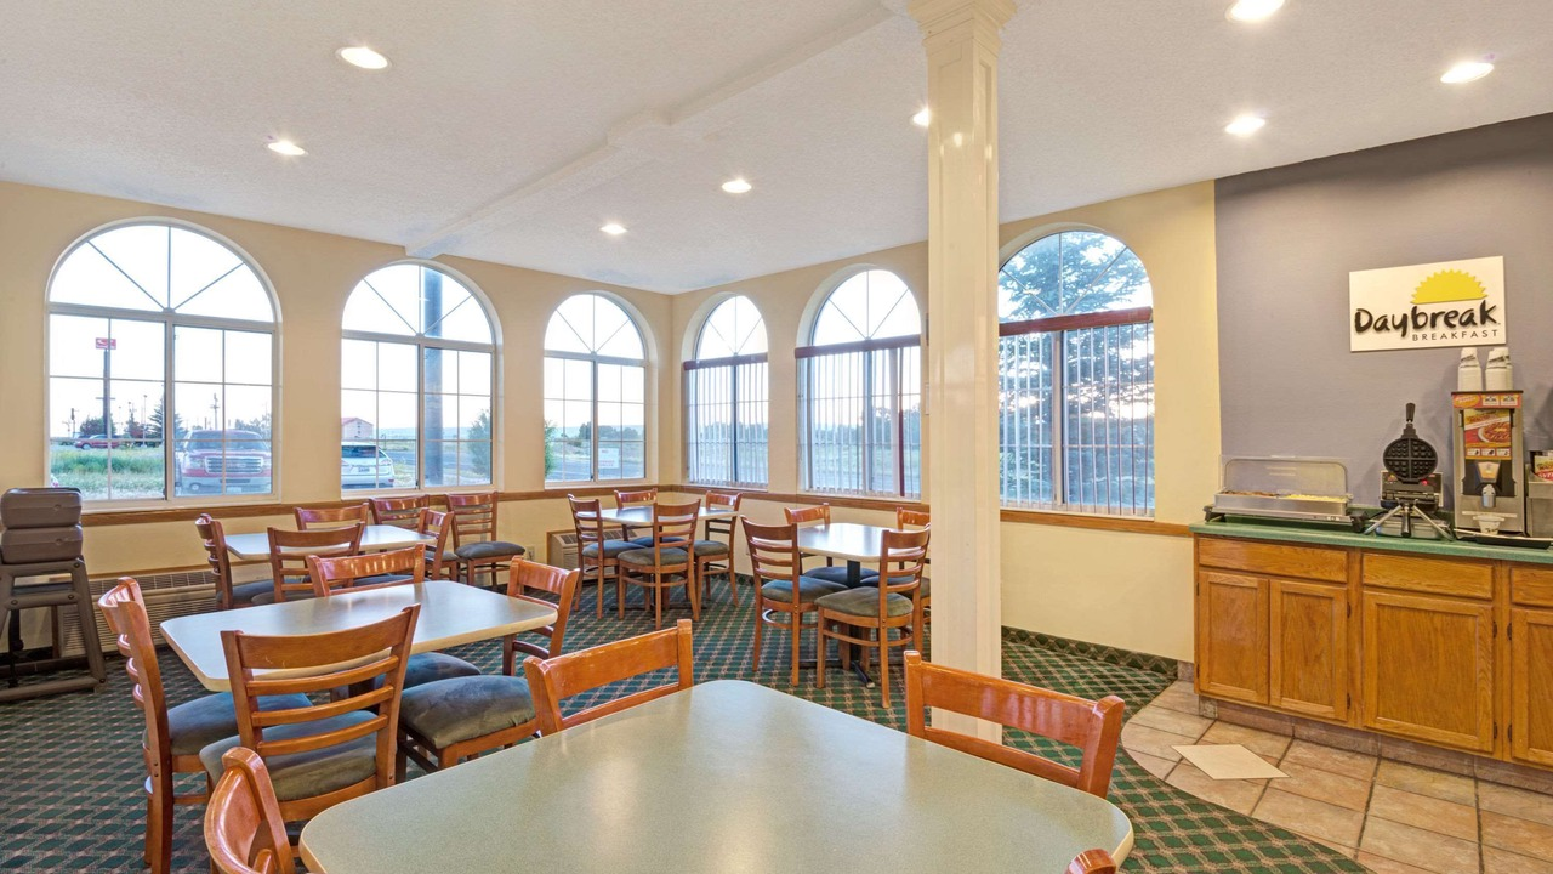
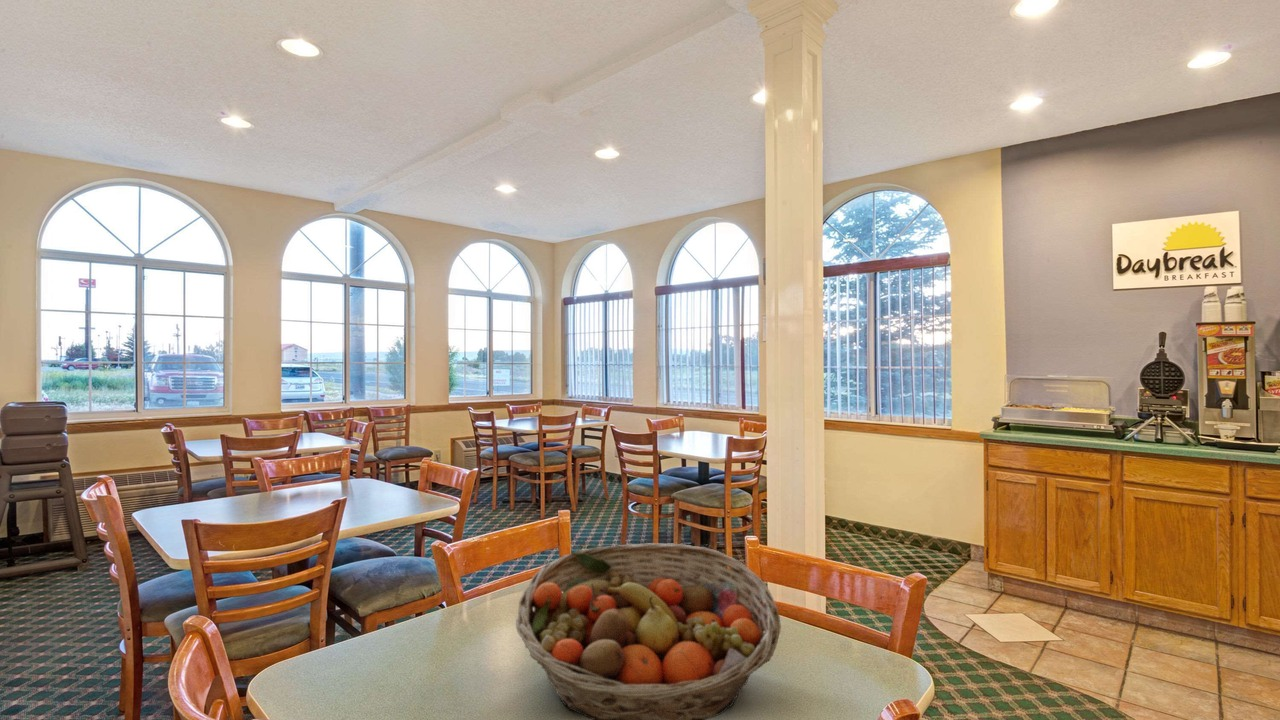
+ fruit basket (647, 624)
